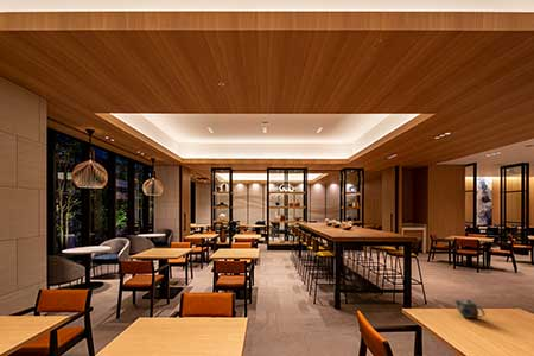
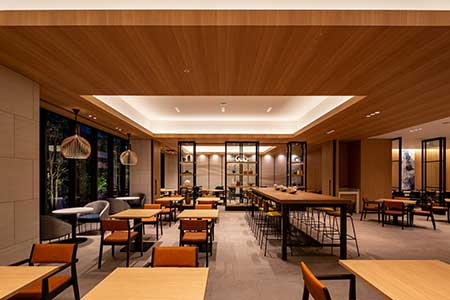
- chinaware (469, 307)
